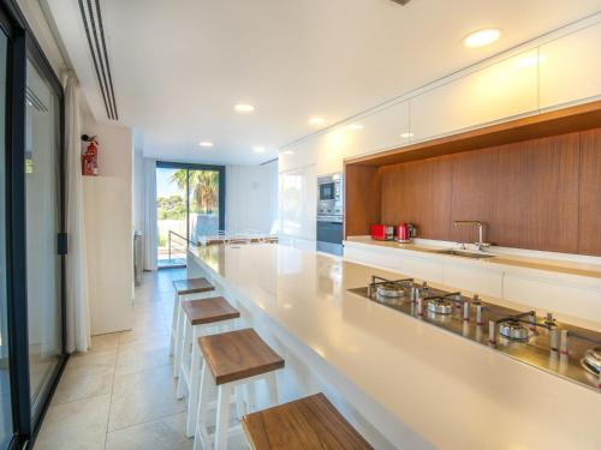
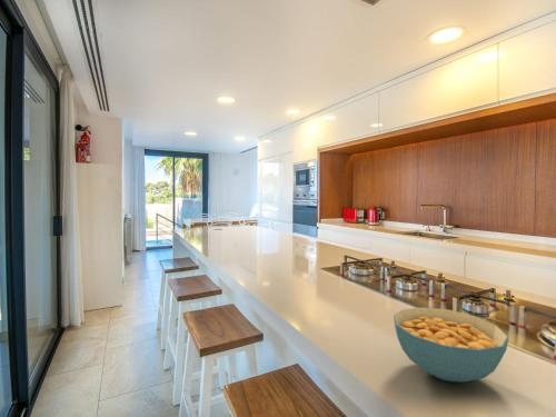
+ cereal bowl (445, 348)
